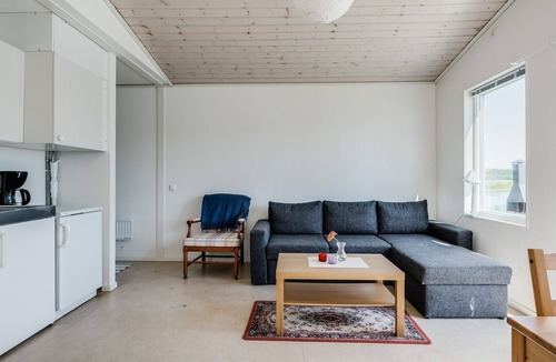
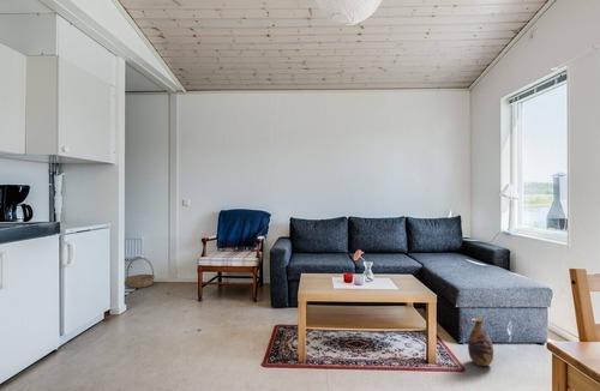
+ basket (139, 275)
+ vase (480, 341)
